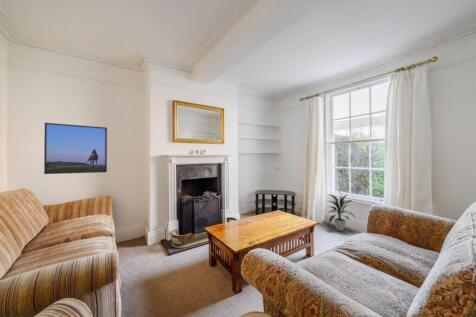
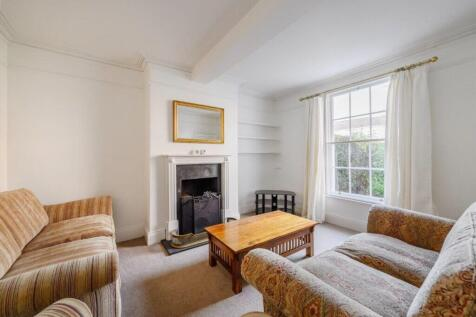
- indoor plant (338, 210)
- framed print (78, 149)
